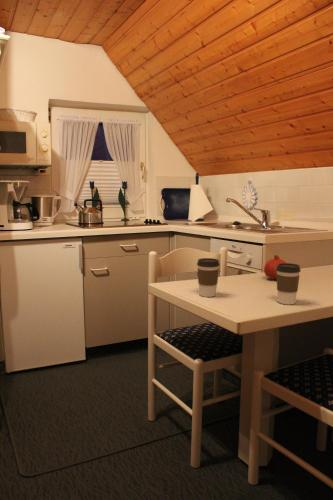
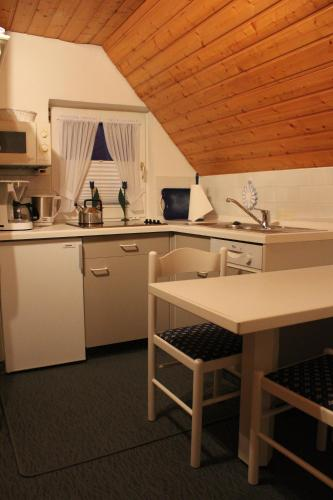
- fruit (276, 266)
- coffee cup (207, 277)
- coffee cup (287, 283)
